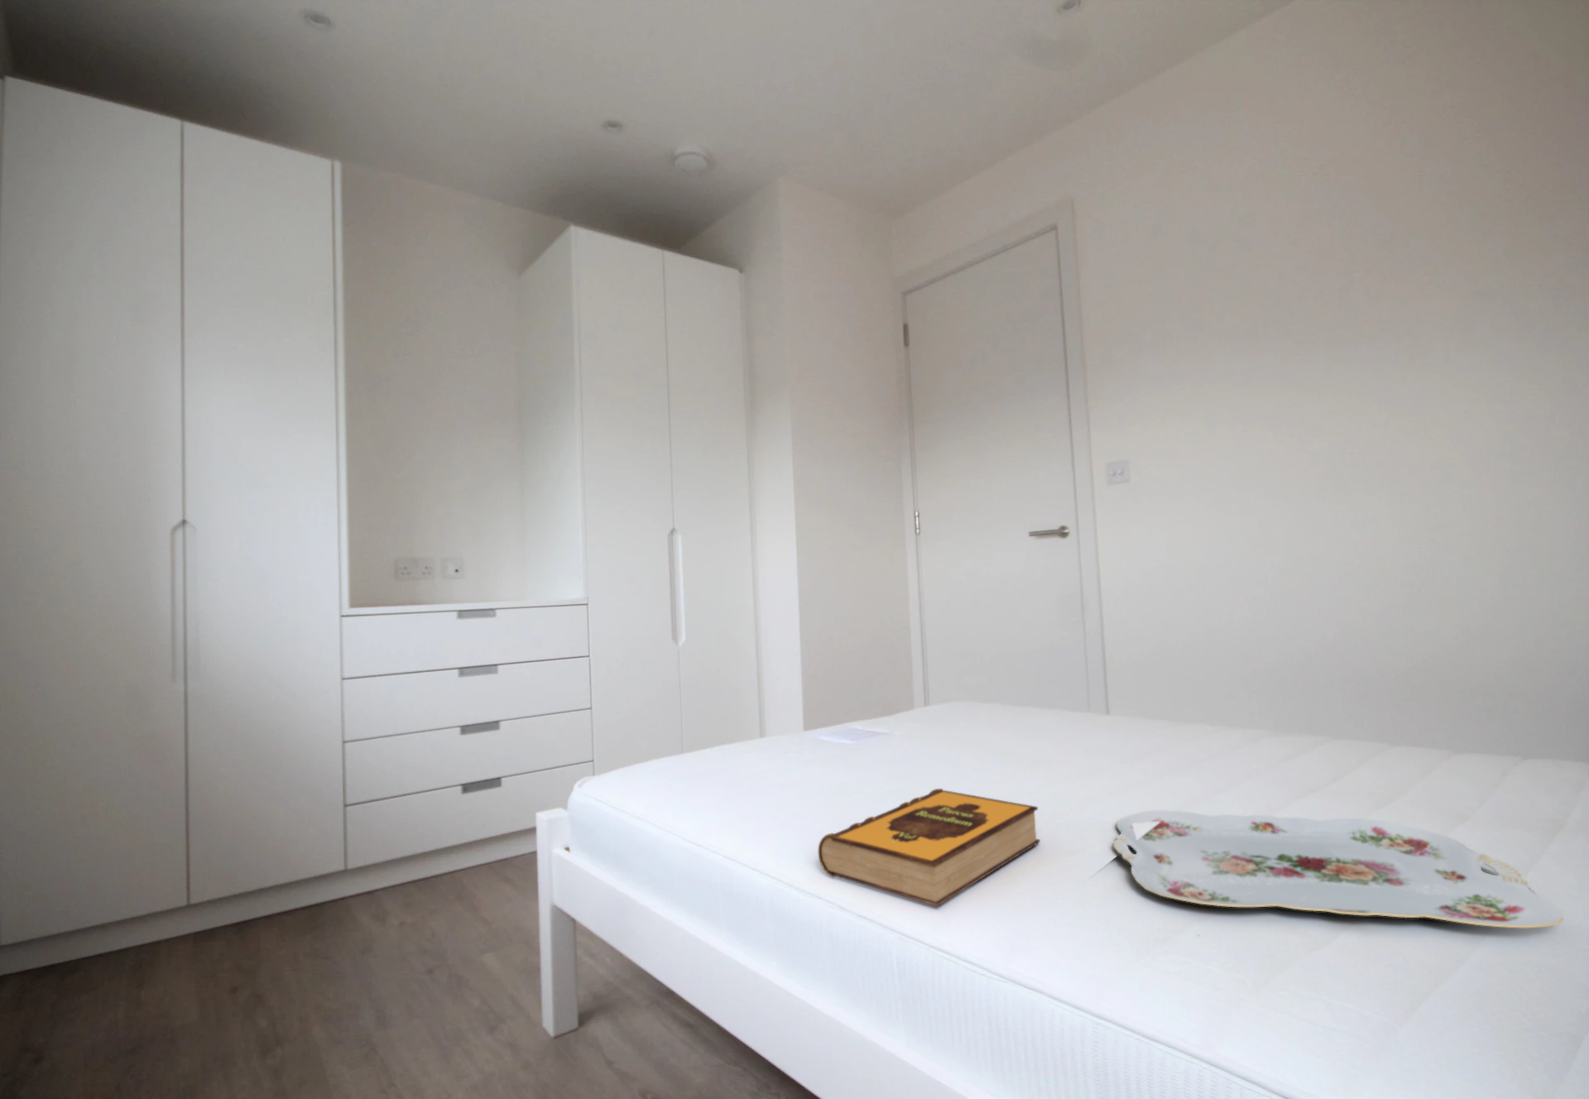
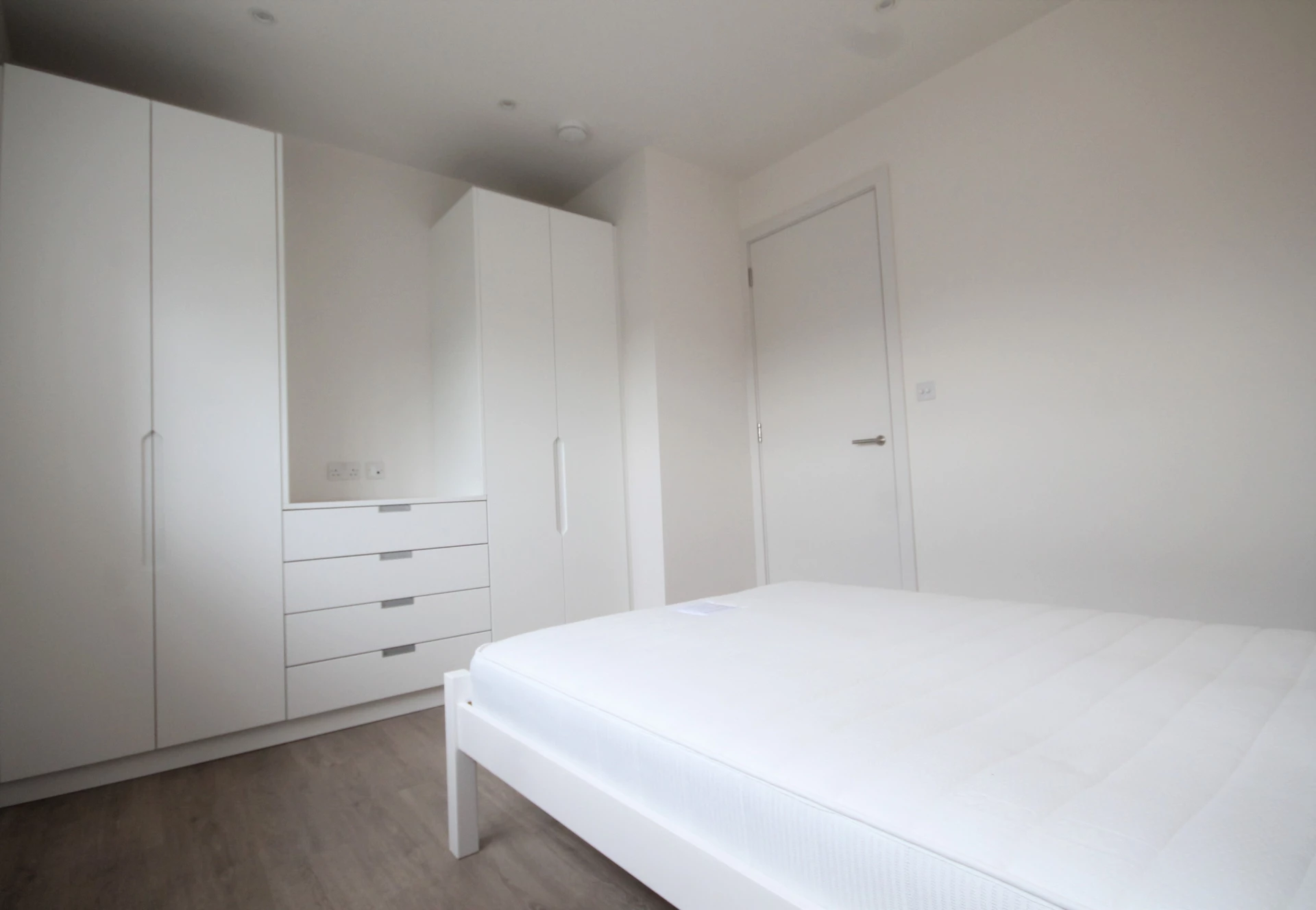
- hardback book (931, 837)
- serving tray (1300, 862)
